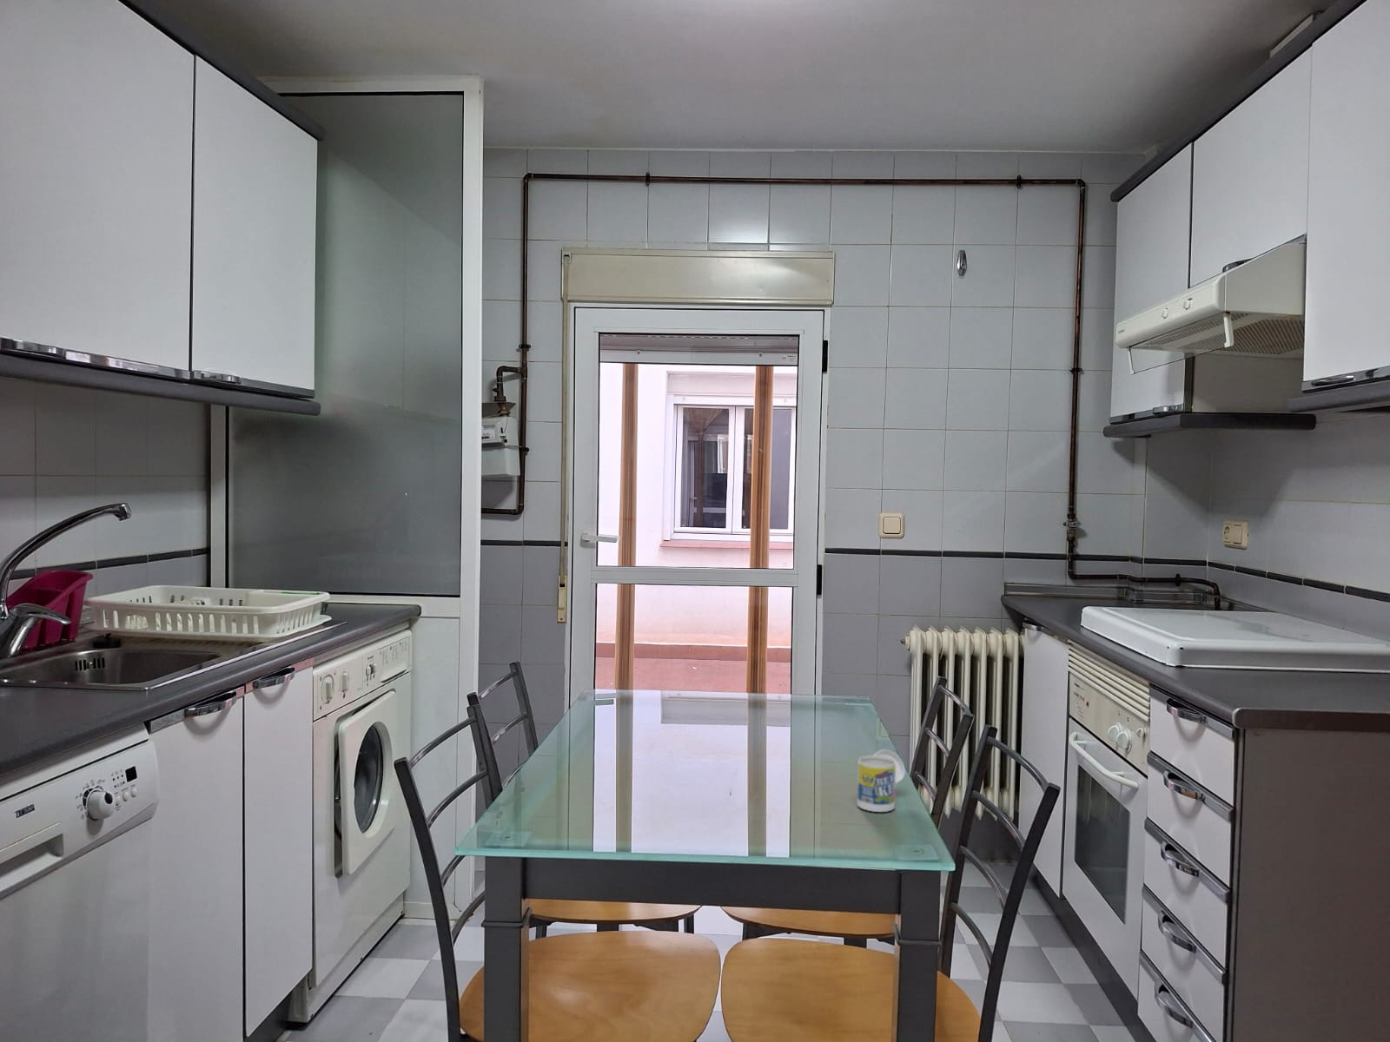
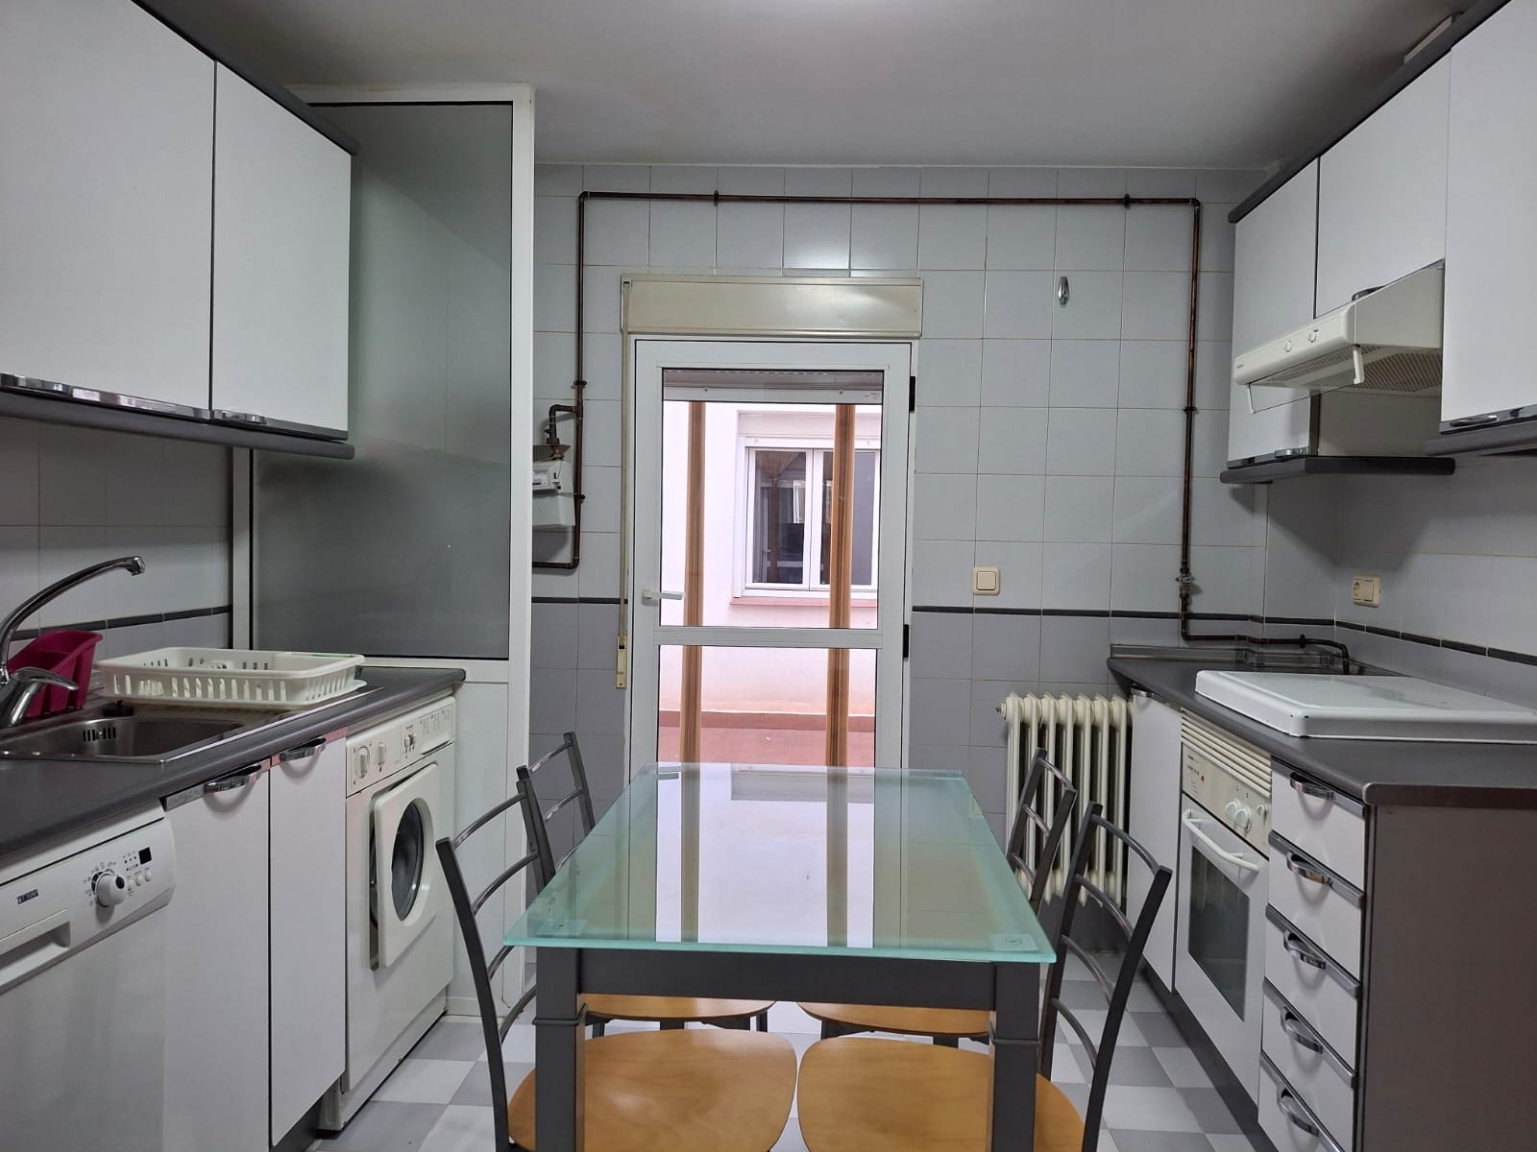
- cup (882, 778)
